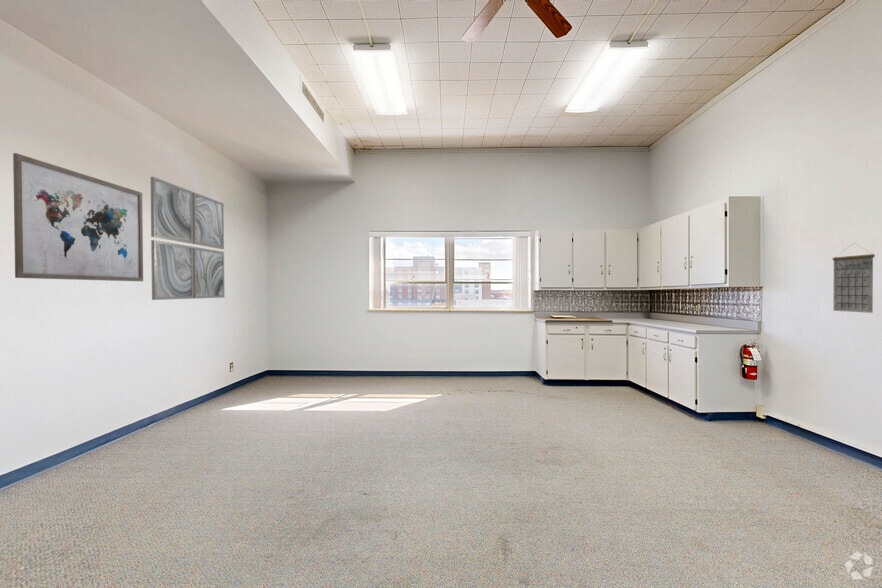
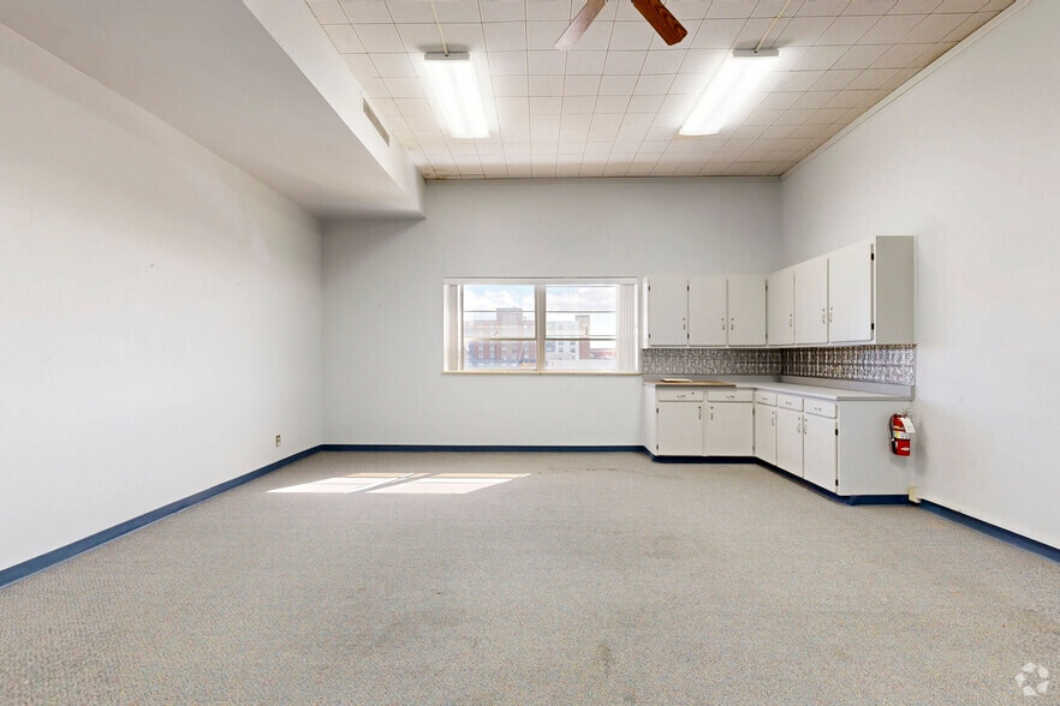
- wall art (89, 228)
- wall art (191, 246)
- calendar (852, 277)
